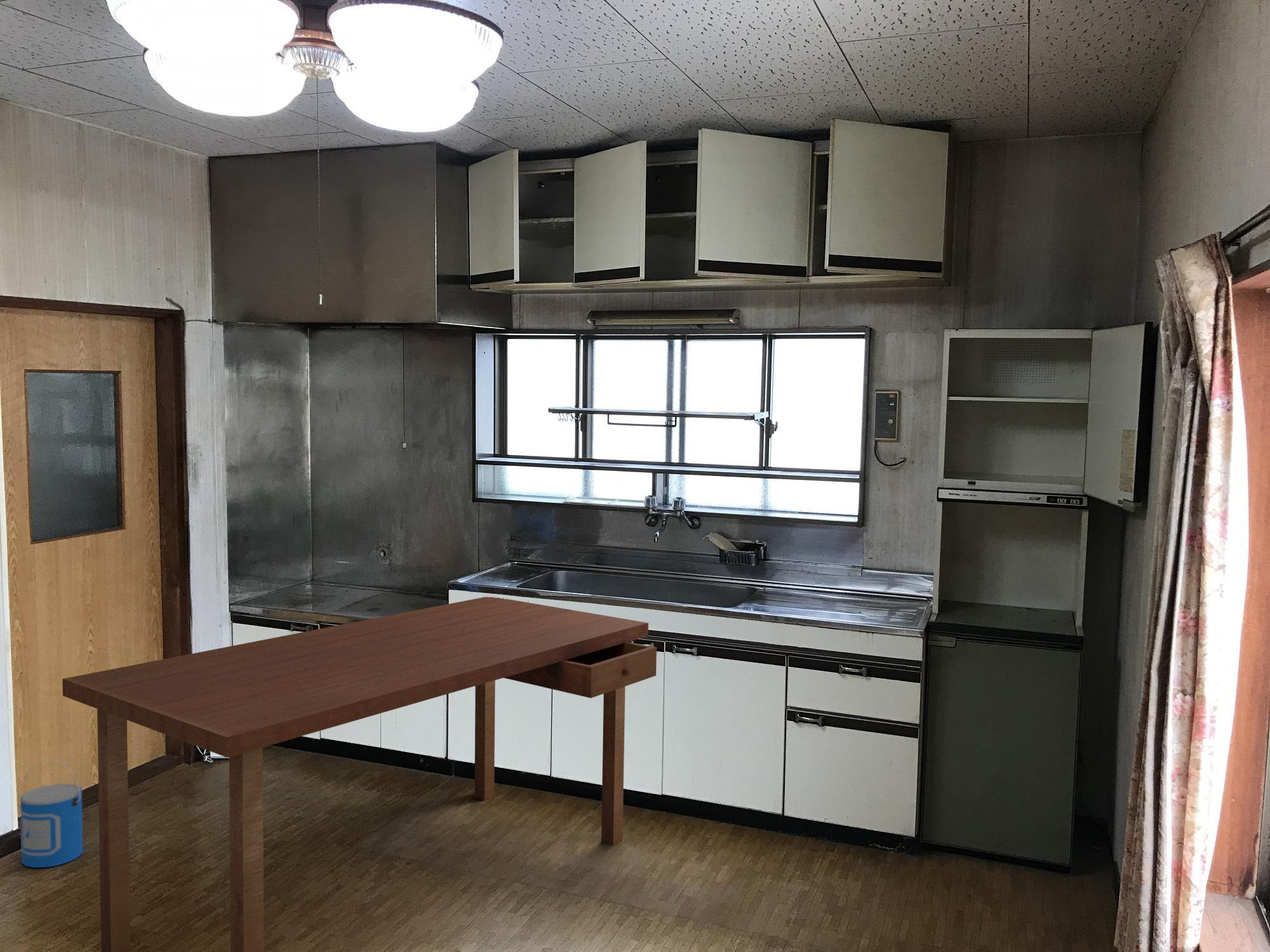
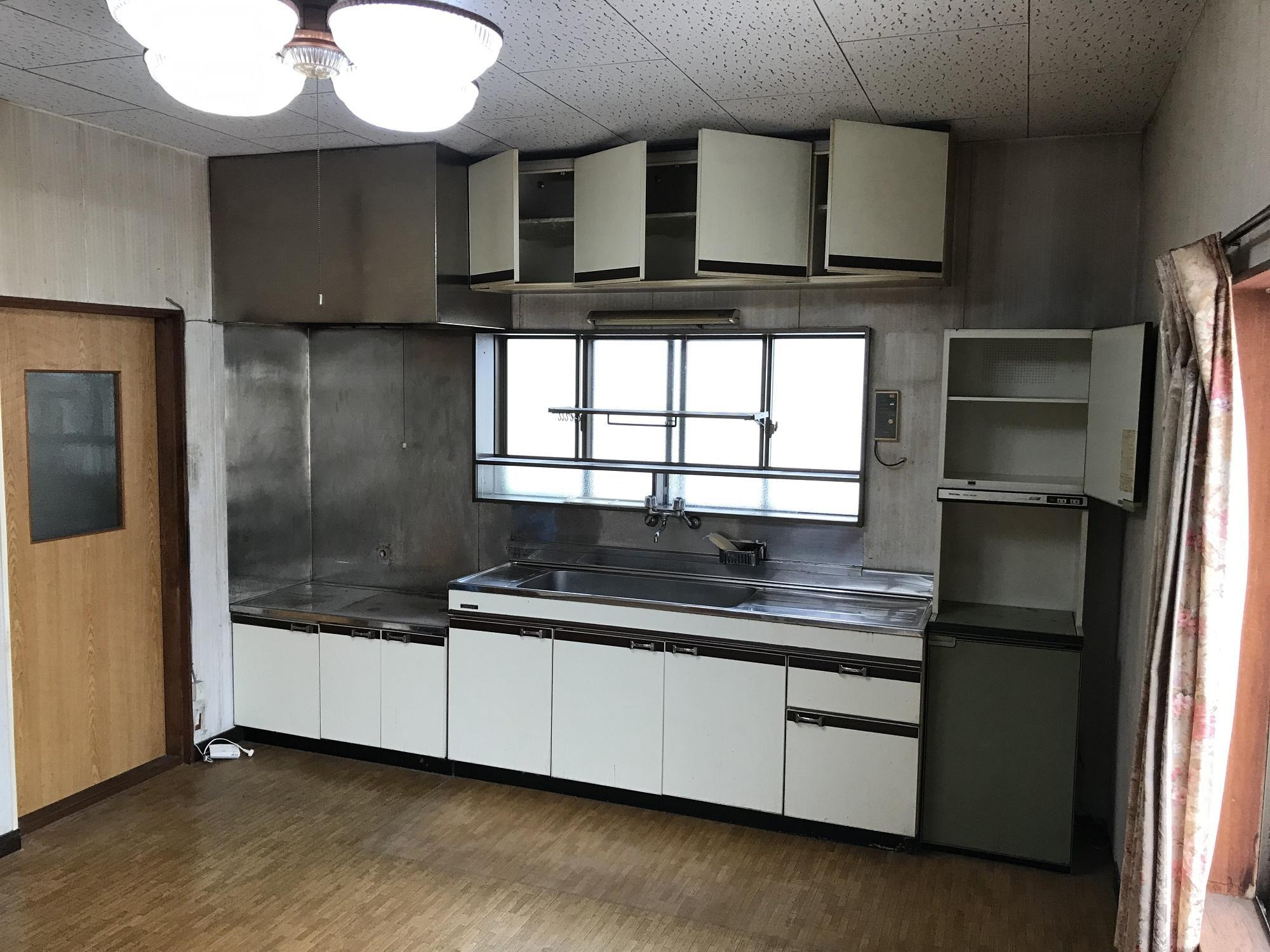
- desk (375, 715)
- bucket (51, 808)
